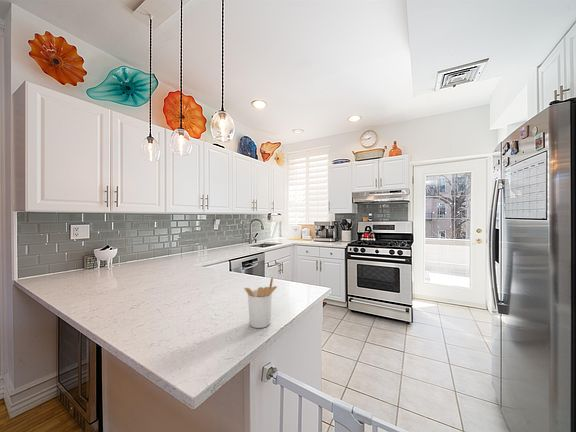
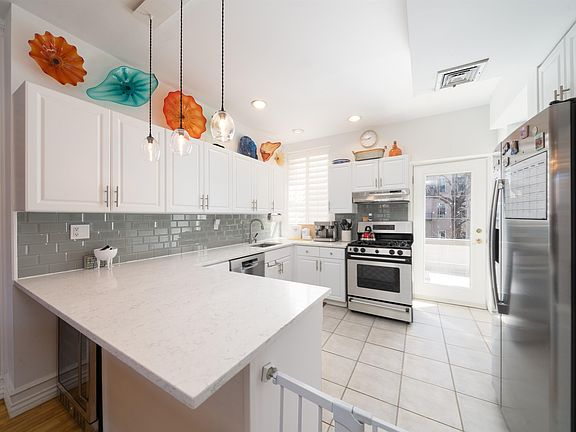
- utensil holder (262, 302)
